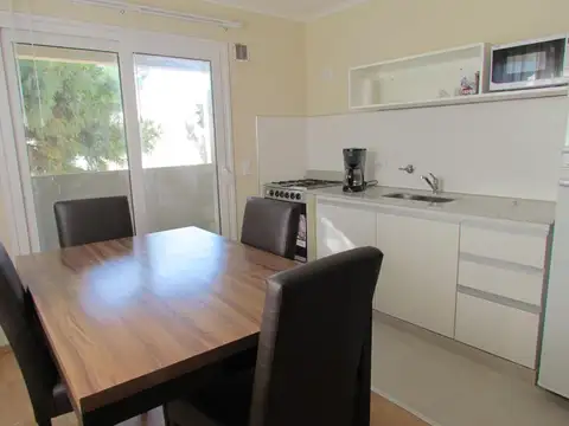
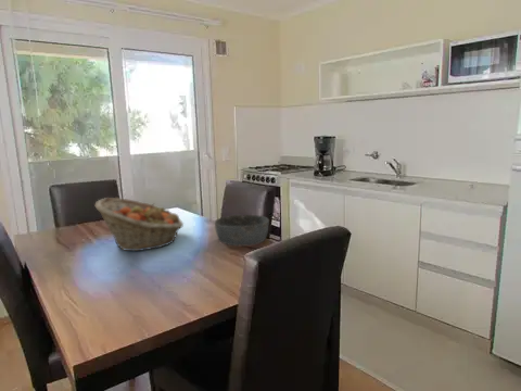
+ fruit basket (141, 219)
+ bowl (242, 229)
